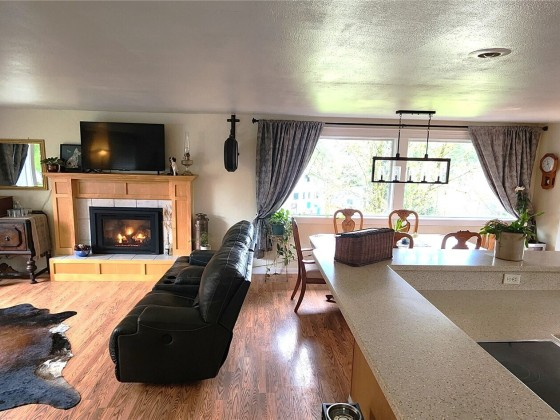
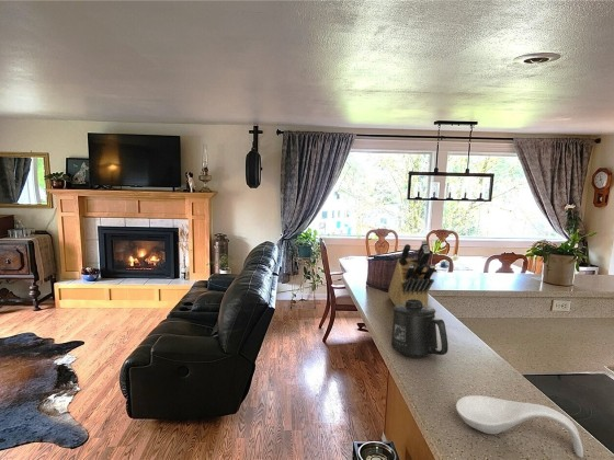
+ mug (420, 327)
+ spoon rest (514, 417)
+ knife block (410, 273)
